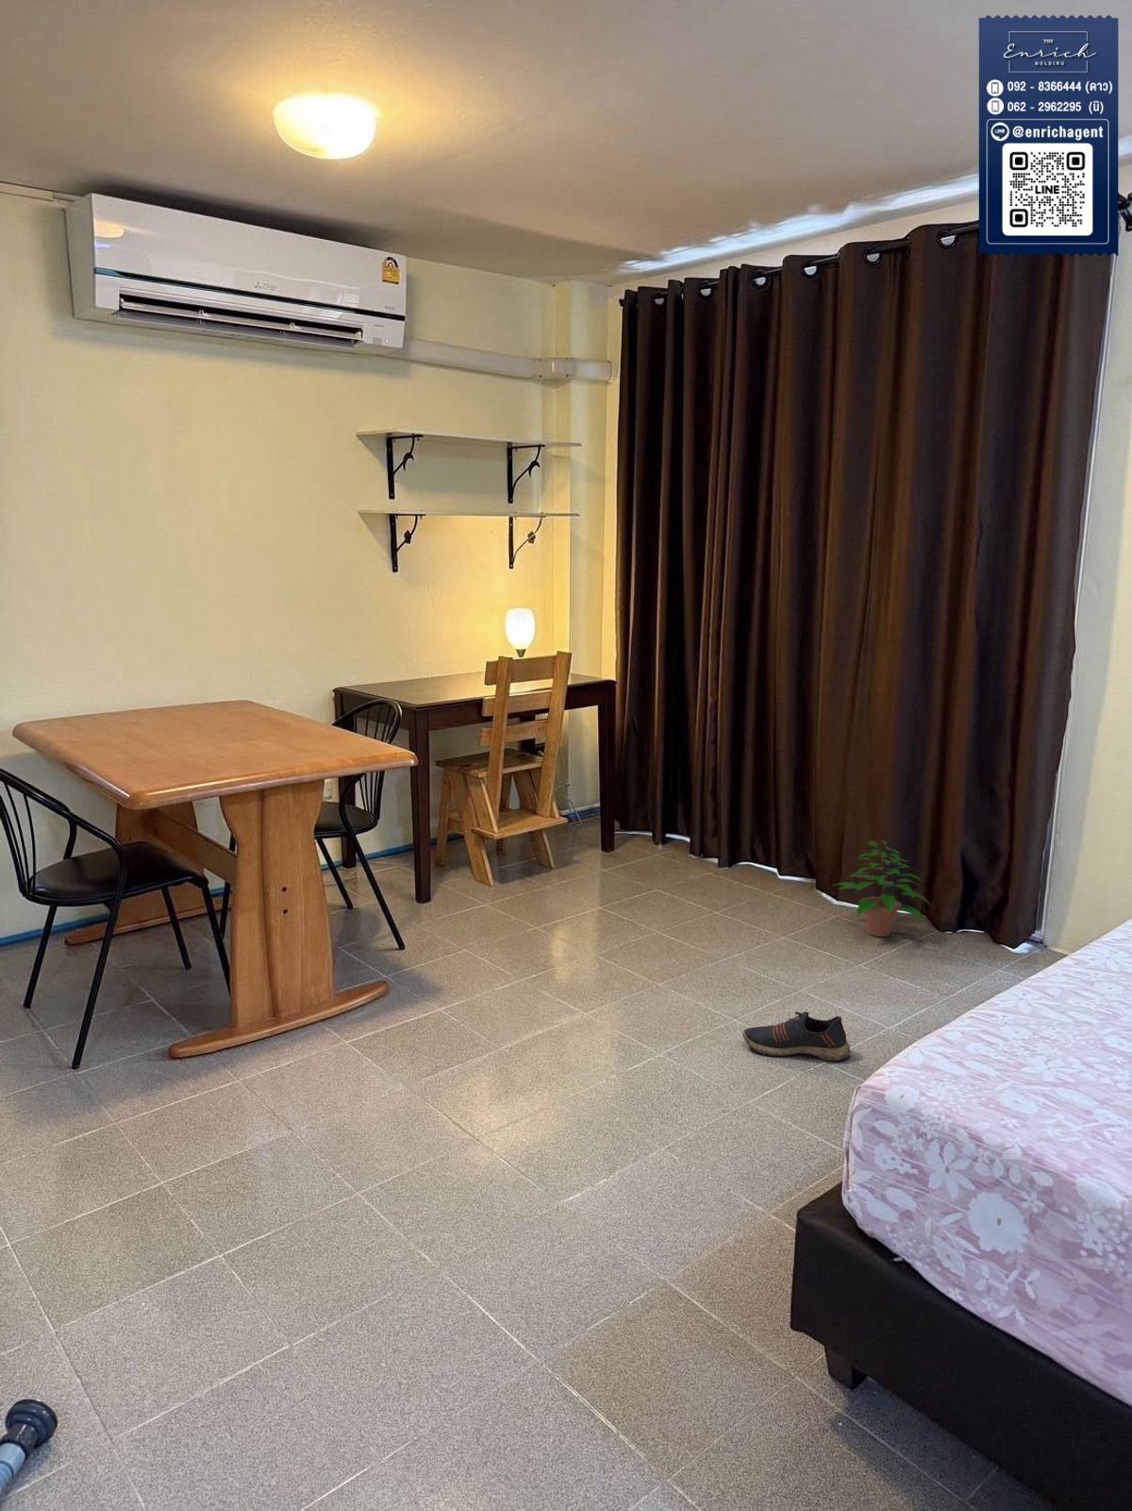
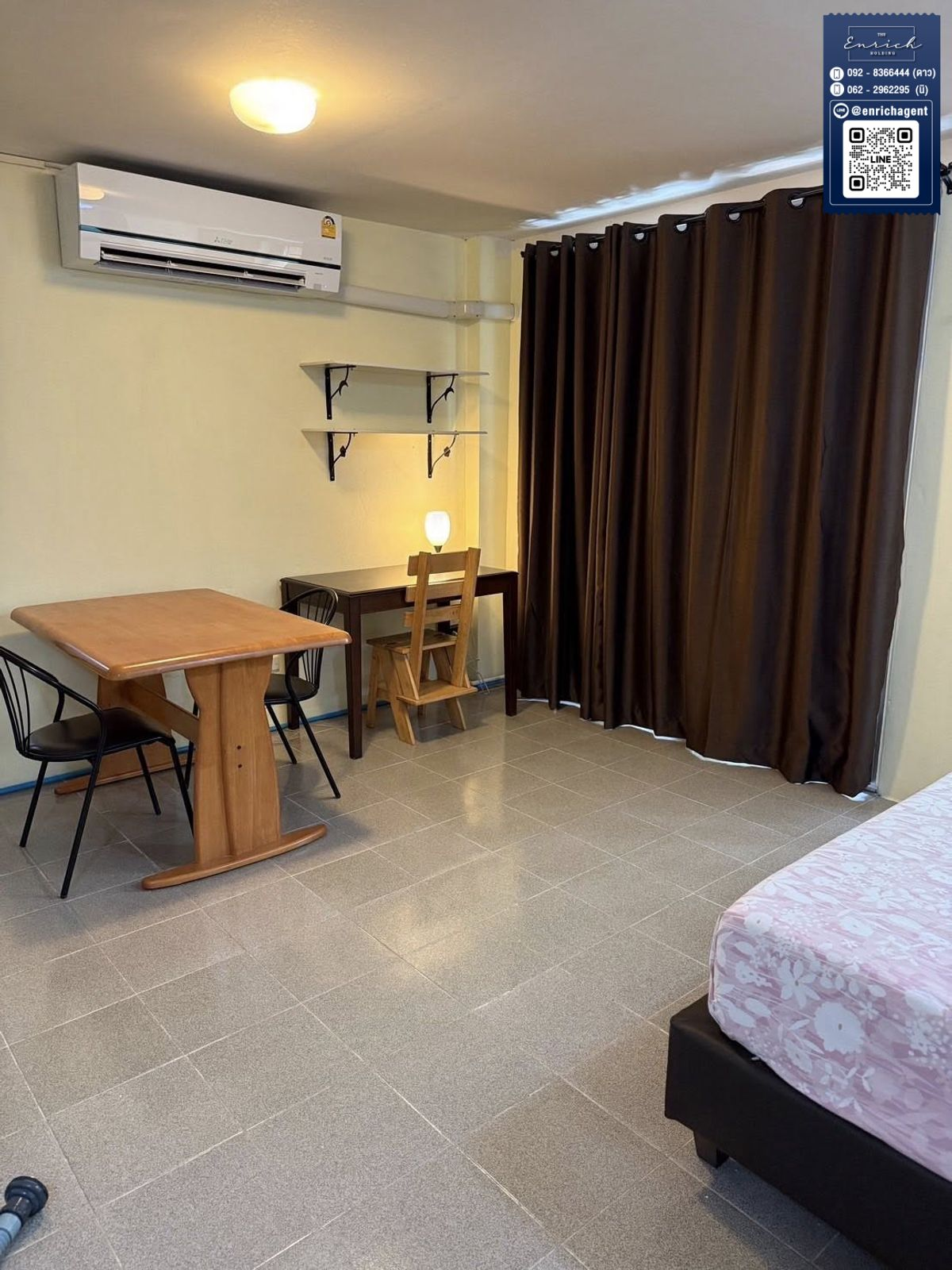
- shoe (797, 1029)
- potted plant (882, 889)
